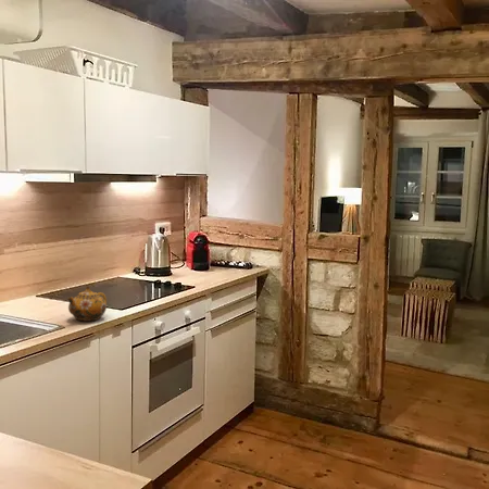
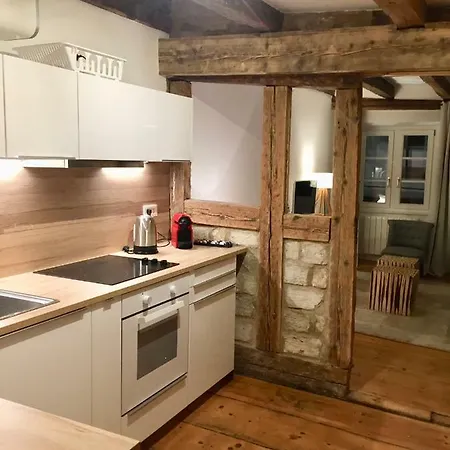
- teapot (87, 302)
